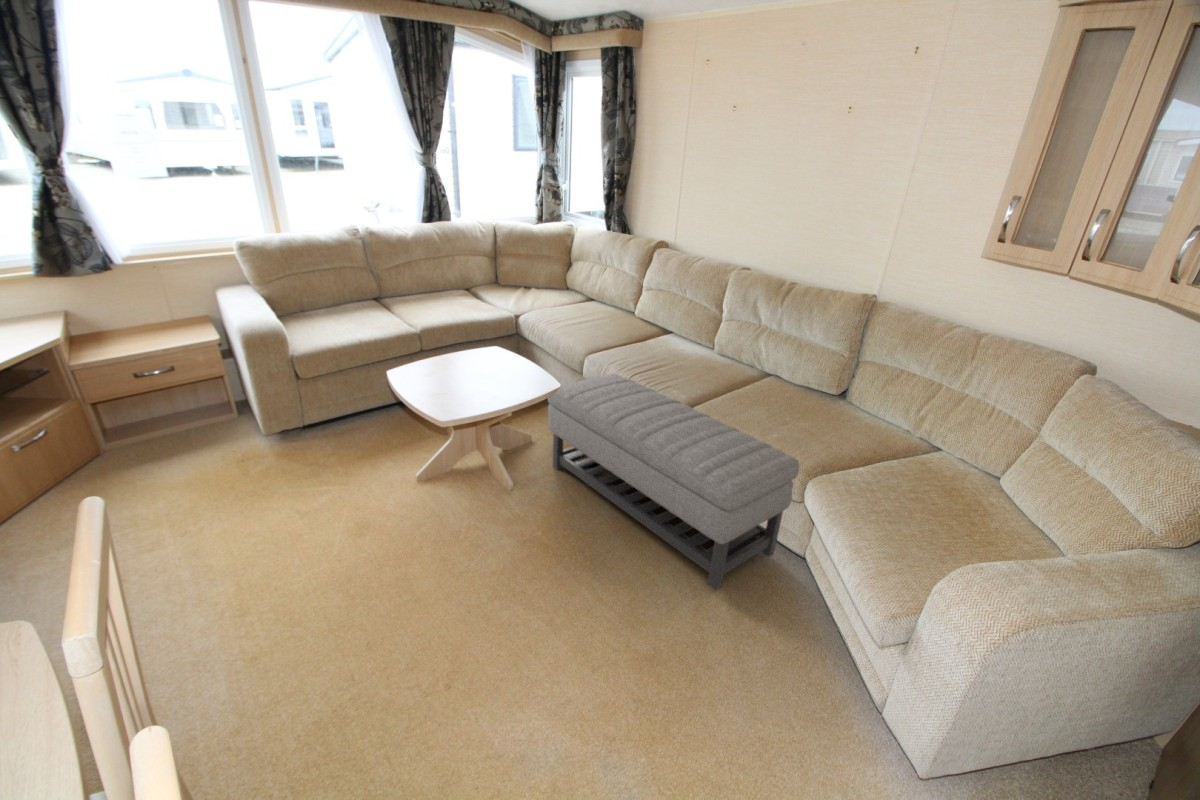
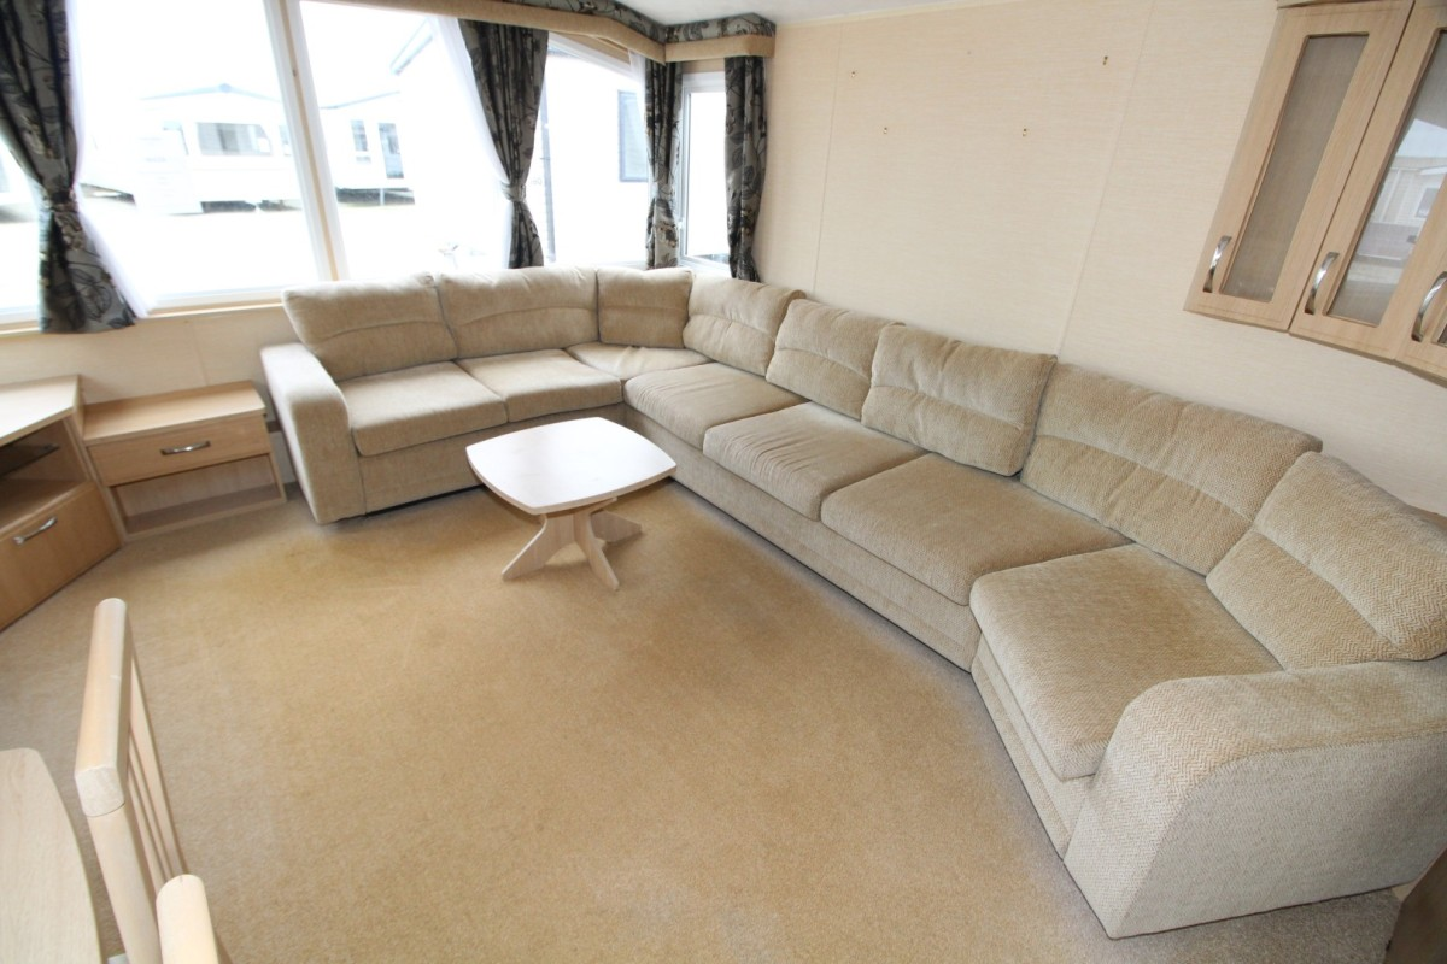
- ottoman (656, 461)
